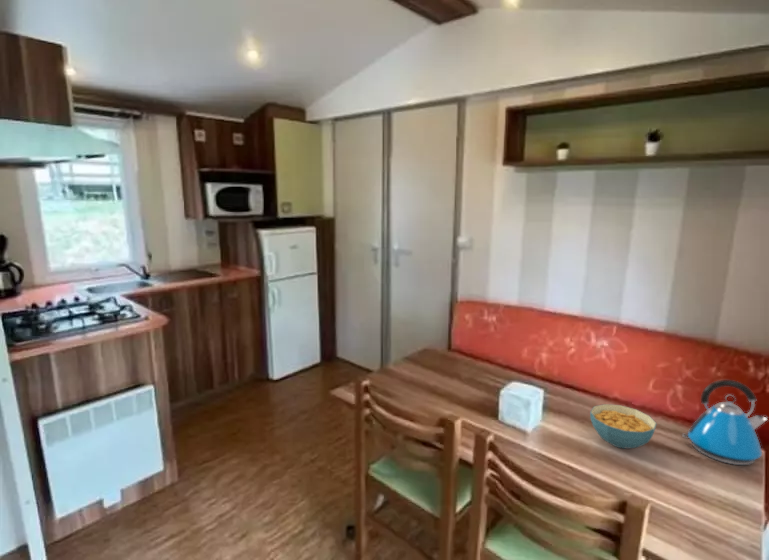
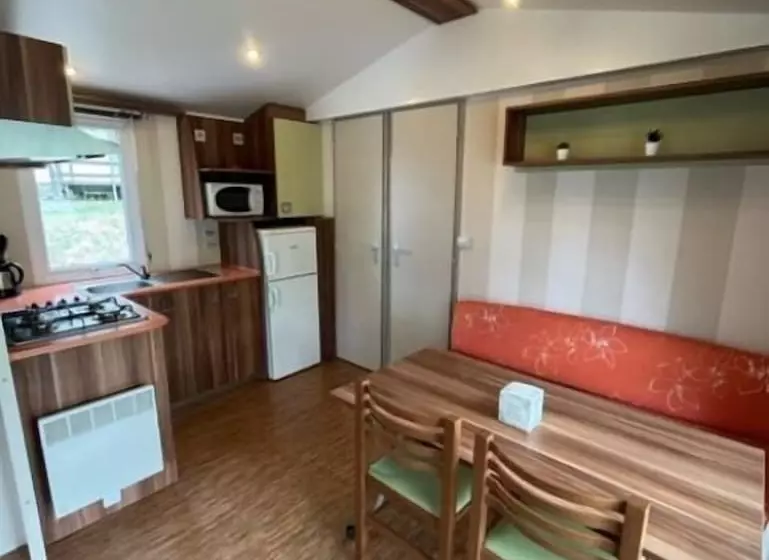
- kettle (724, 415)
- cereal bowl (621, 430)
